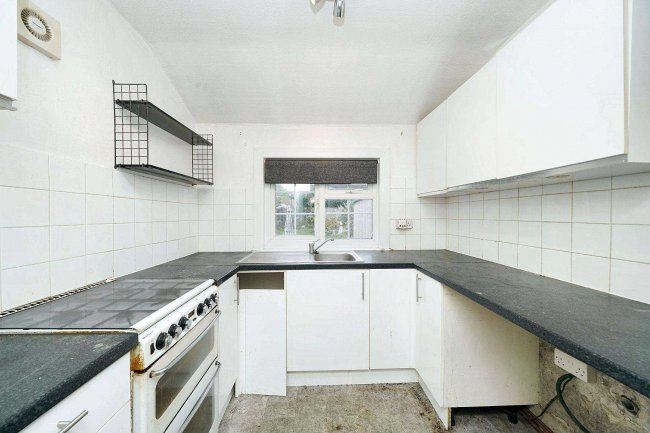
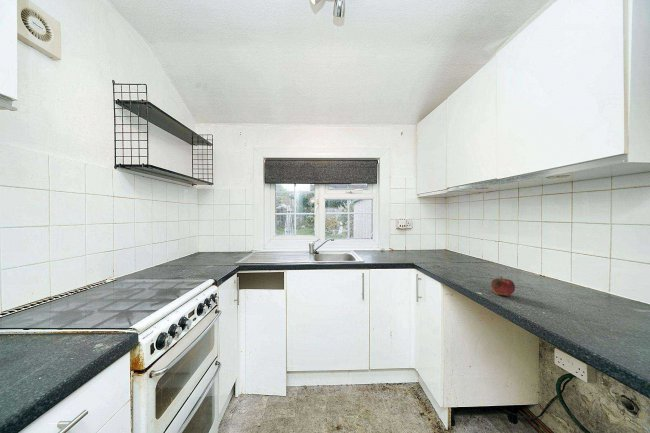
+ fruit (502, 285)
